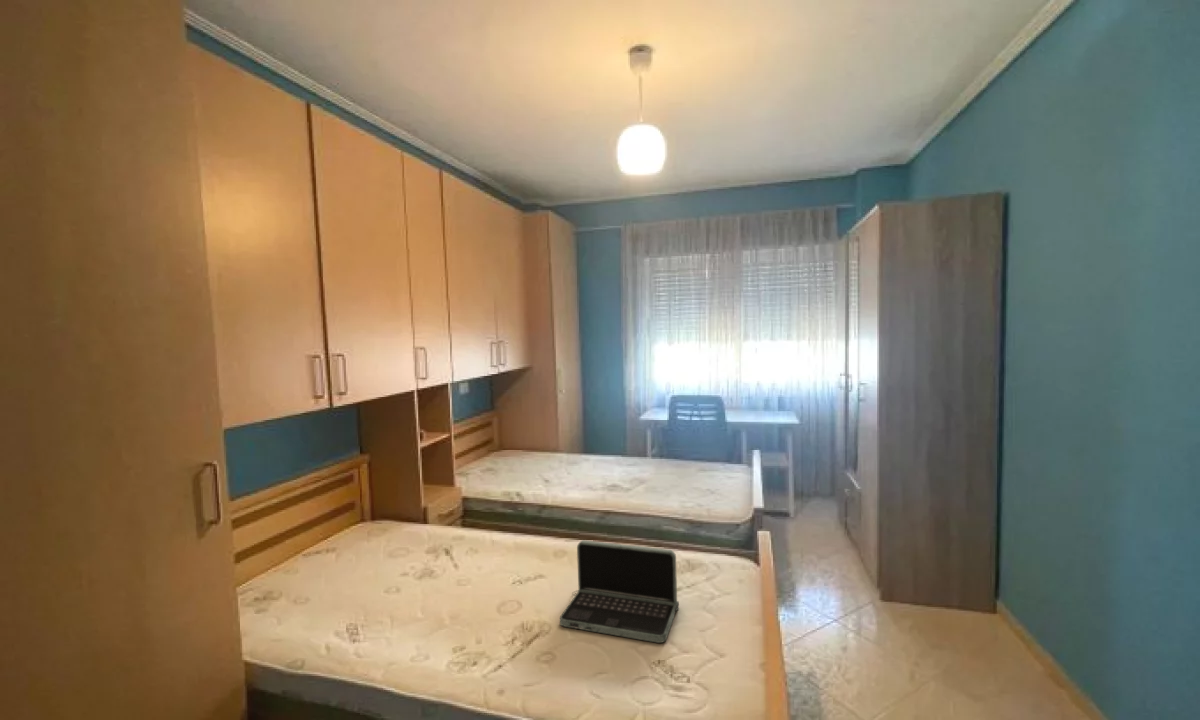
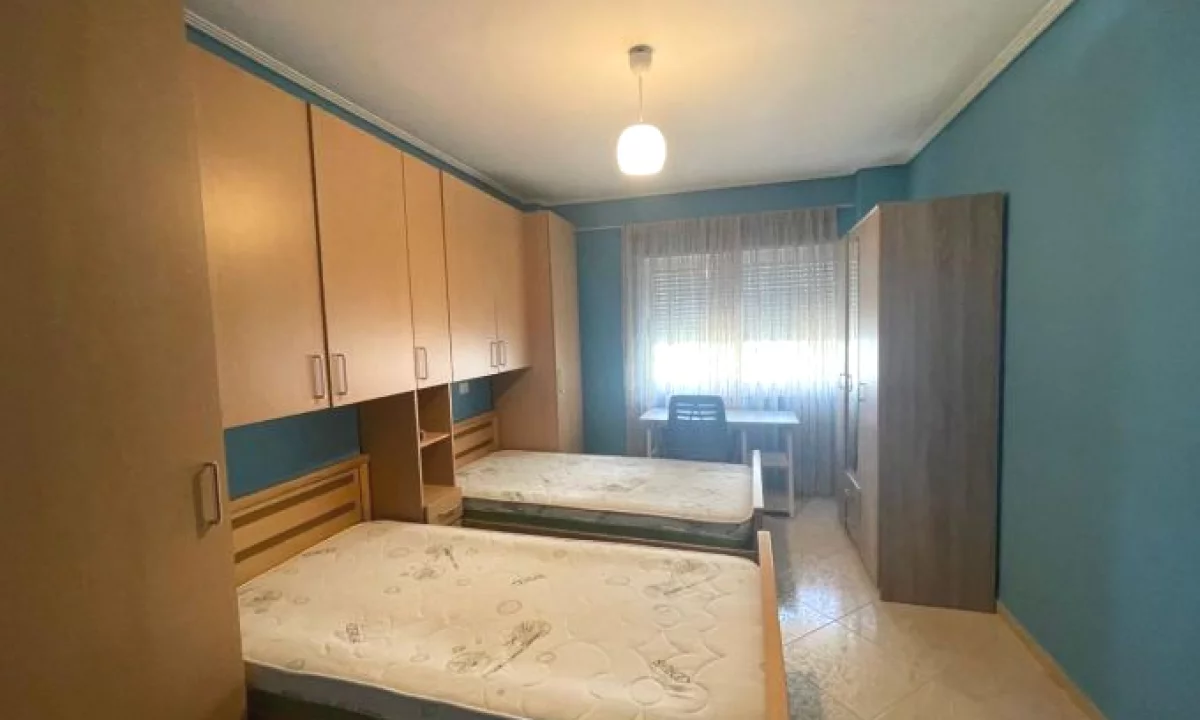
- laptop (616, 583)
